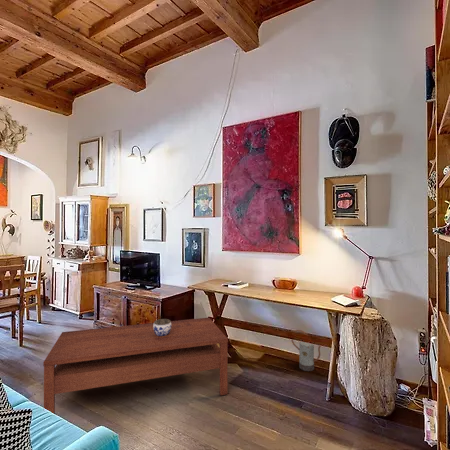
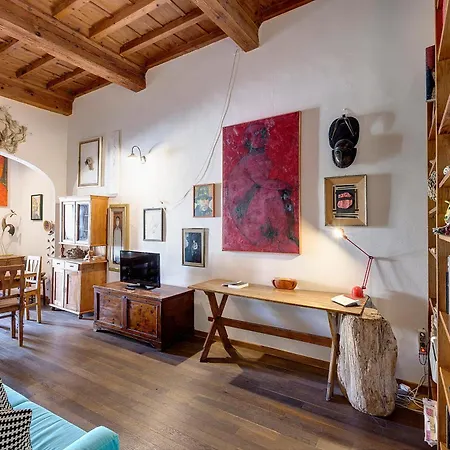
- jar (162, 327)
- coffee table (142, 362)
- watering can (306, 349)
